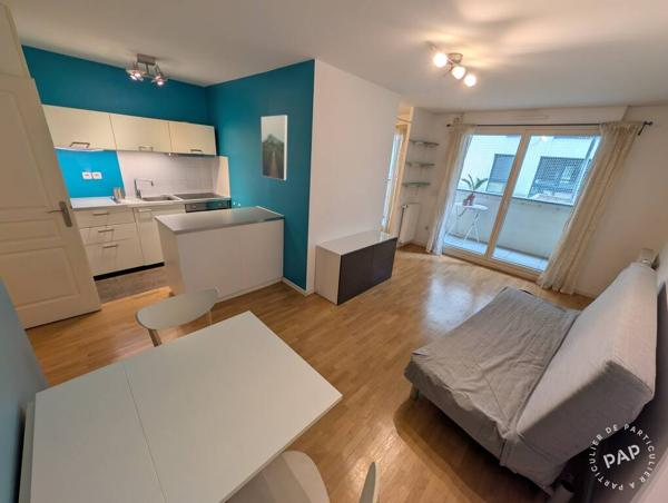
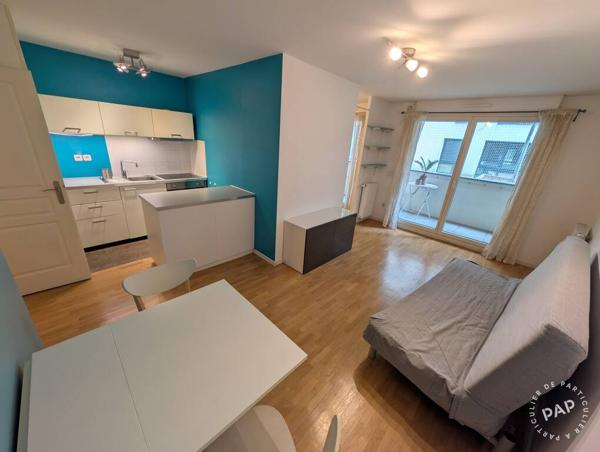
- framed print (273, 148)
